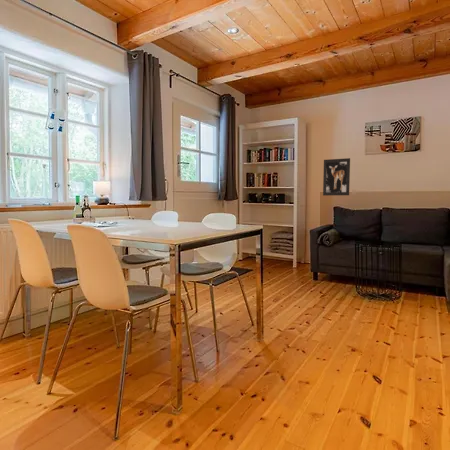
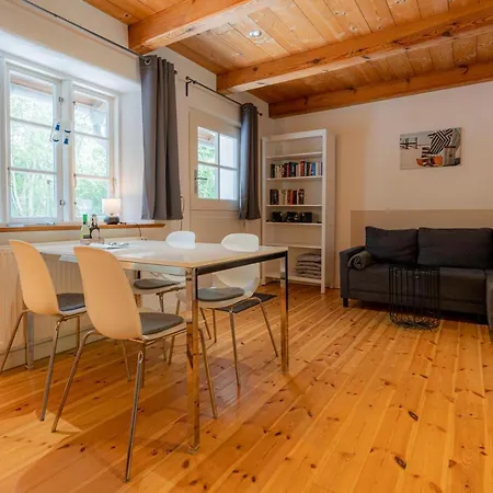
- wall art (336, 177)
